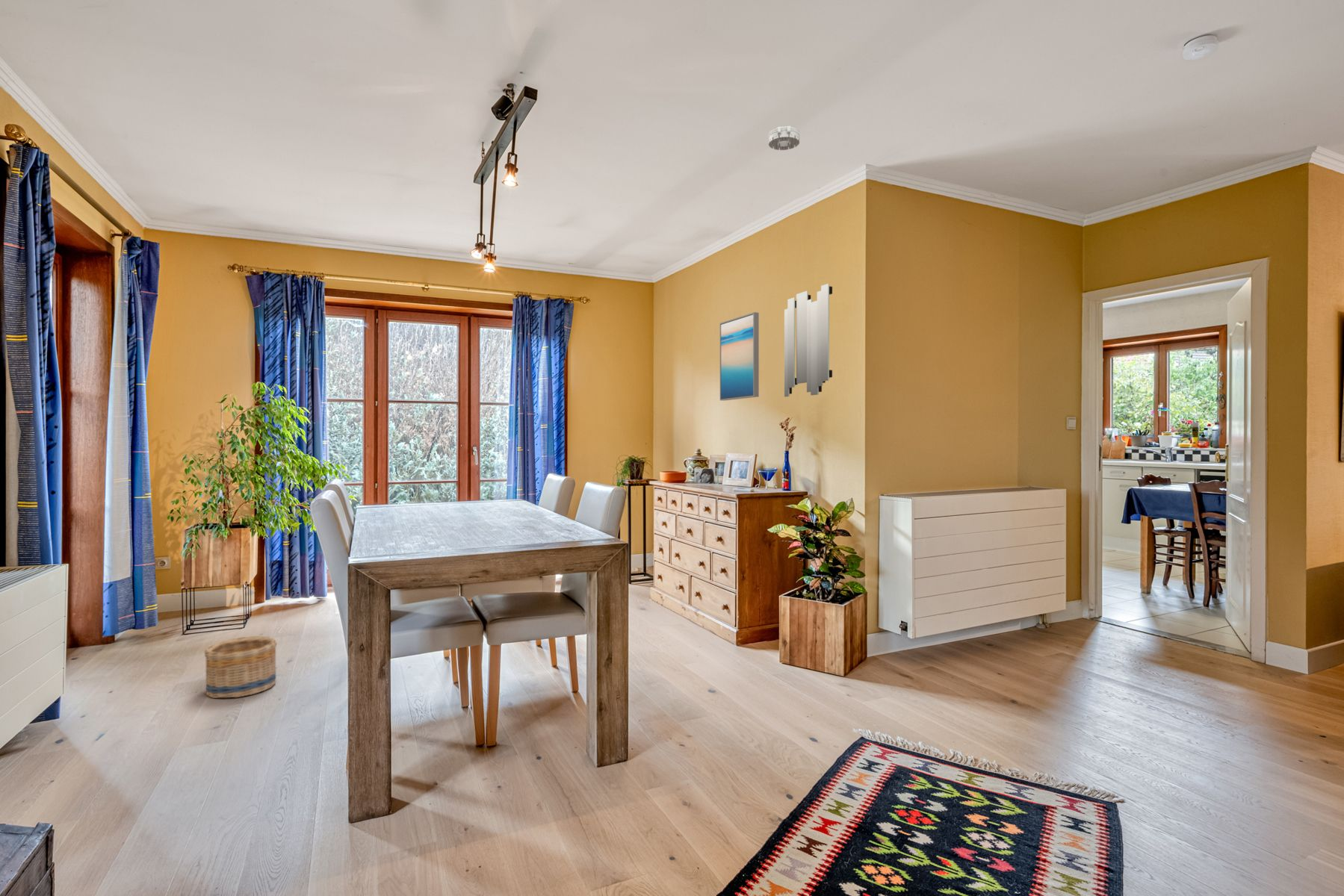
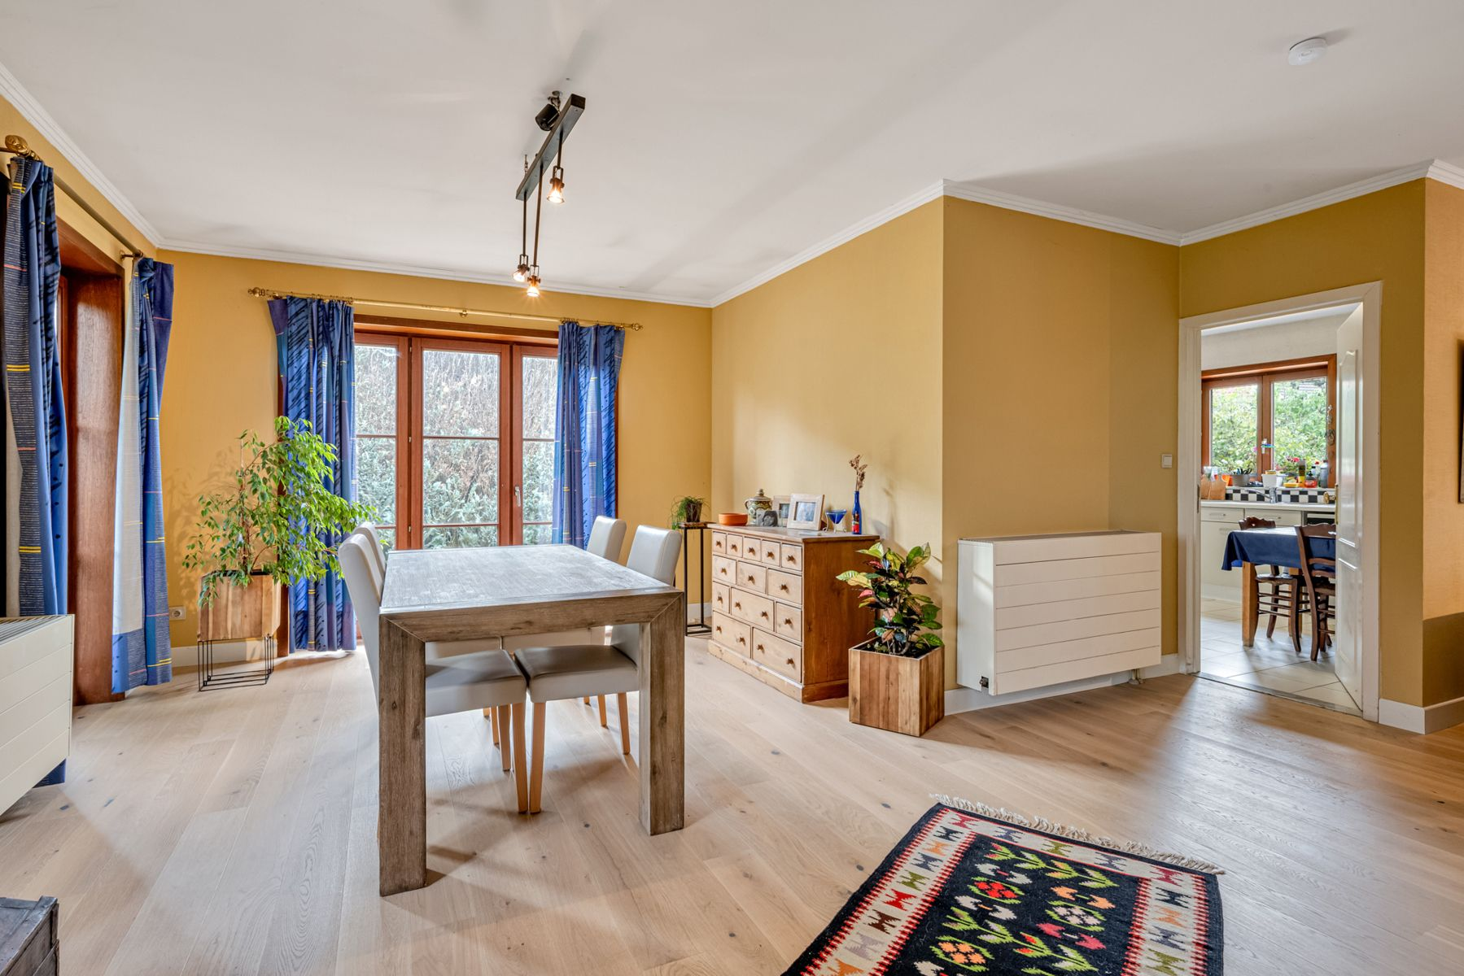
- basket (241, 666)
- wall art (738, 358)
- smoke detector (784, 137)
- home mirror (808, 343)
